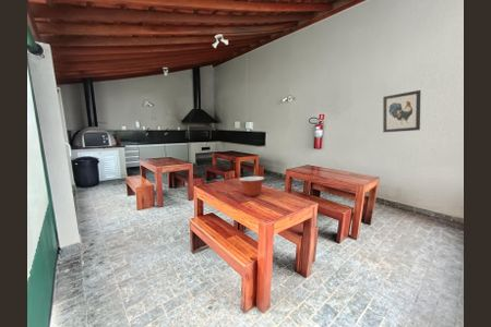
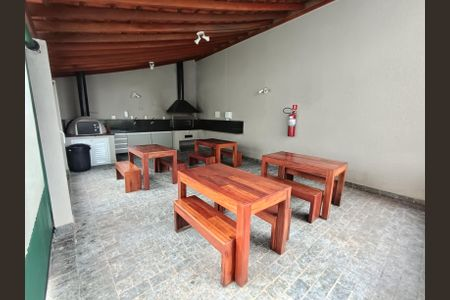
- mixing bowl (252, 186)
- wall art (400, 112)
